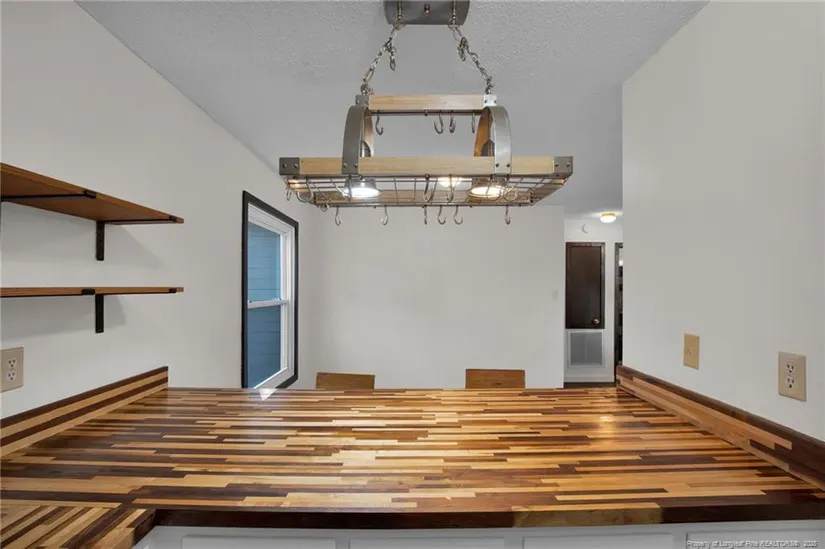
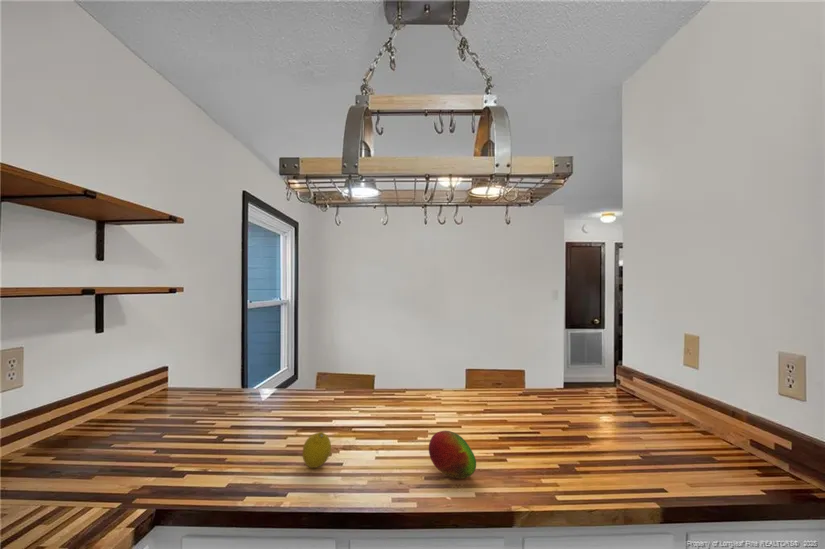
+ fruit (316, 448)
+ fruit (452, 454)
